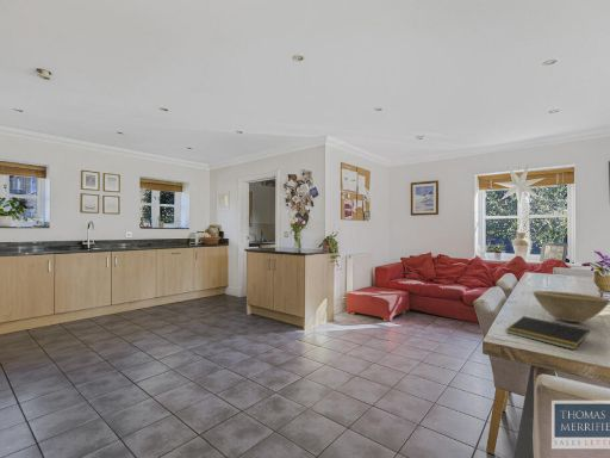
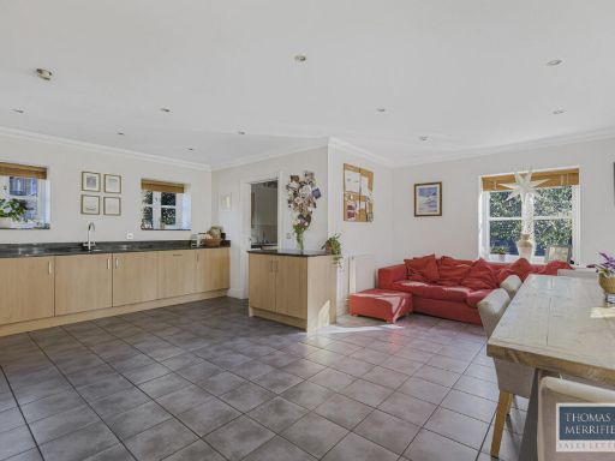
- notepad (546, 330)
- bowl (568, 305)
